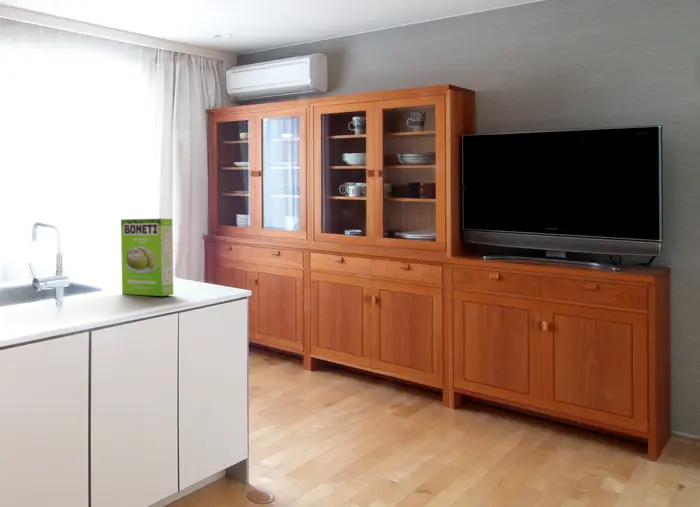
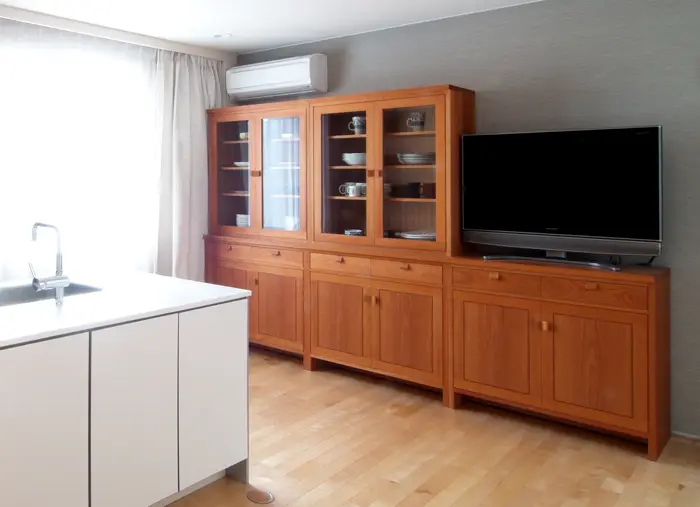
- cake mix box (146, 256)
